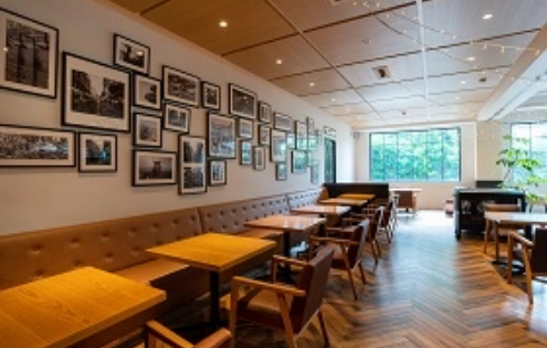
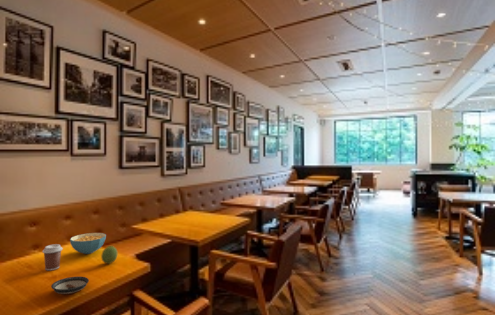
+ saucer (70, 286)
+ coffee cup (52, 257)
+ fruit (109, 254)
+ cereal bowl (88, 244)
